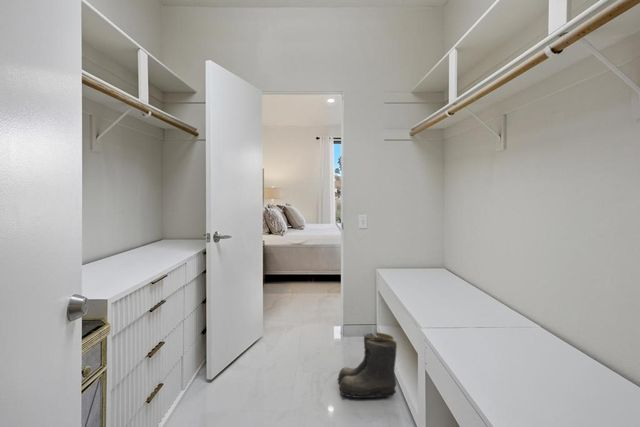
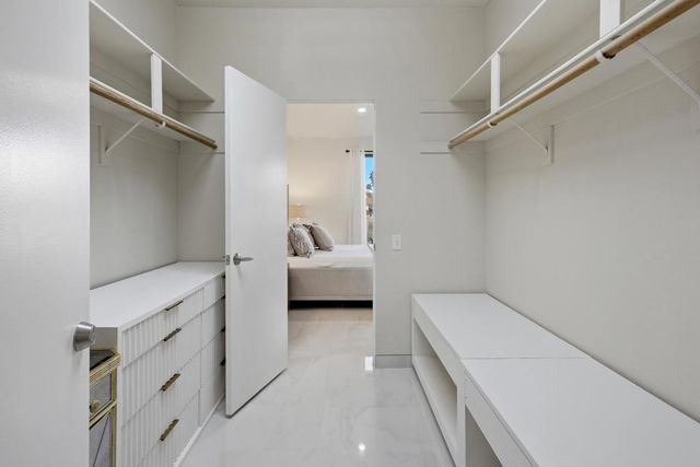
- boots (366, 362)
